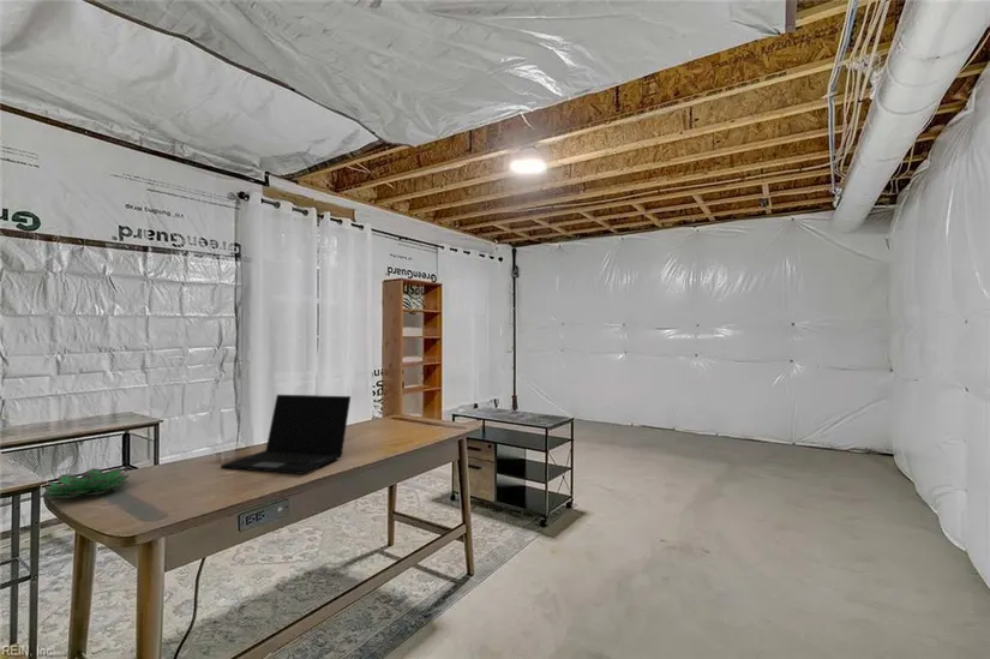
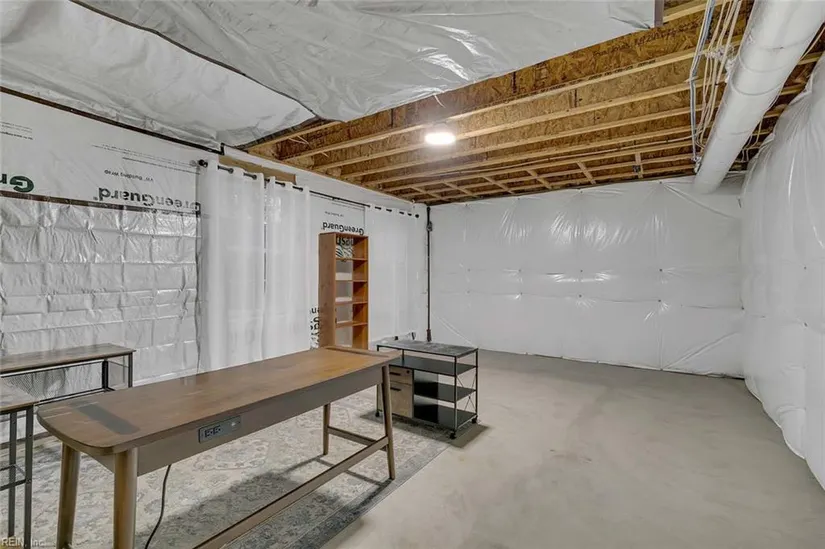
- laptop (289, 430)
- succulent plant (88, 481)
